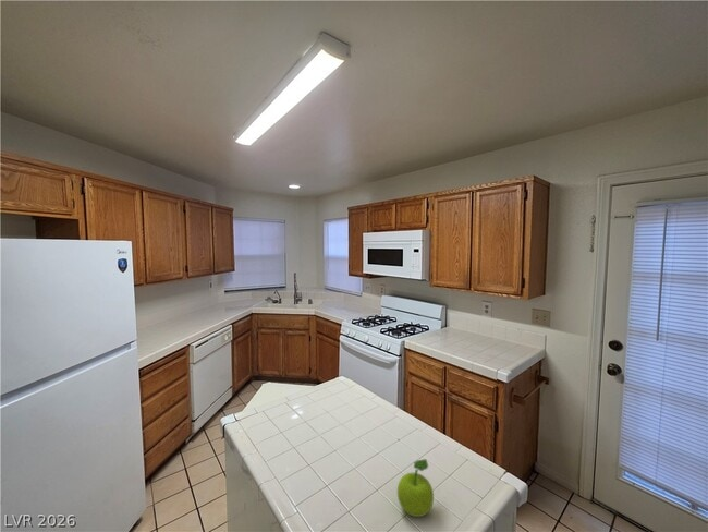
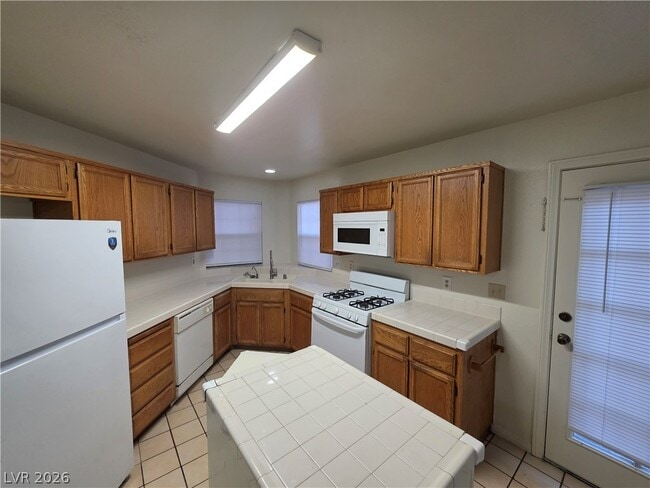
- fruit (417, 485)
